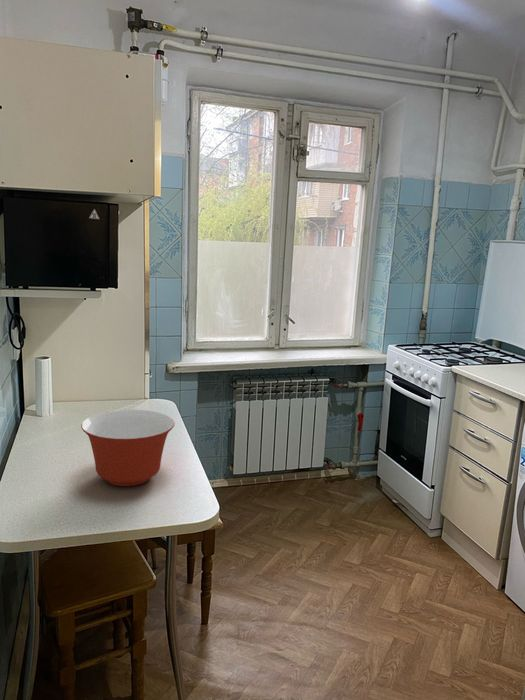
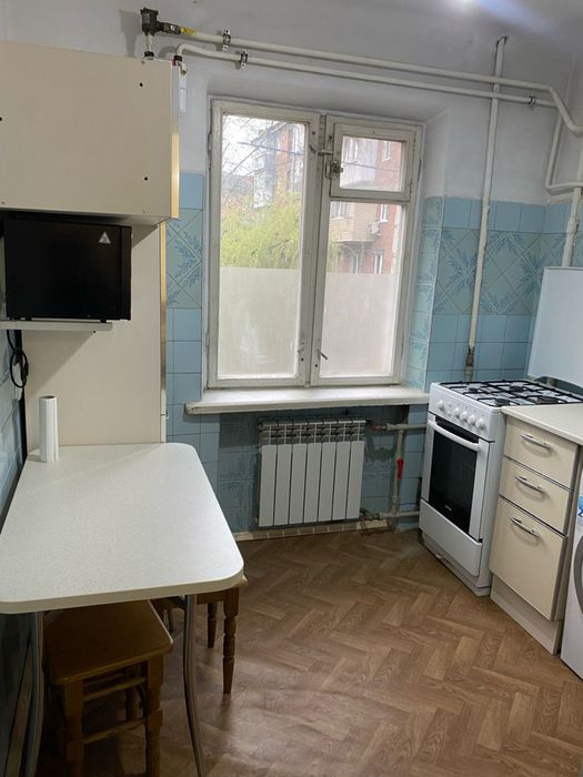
- mixing bowl (128, 449)
